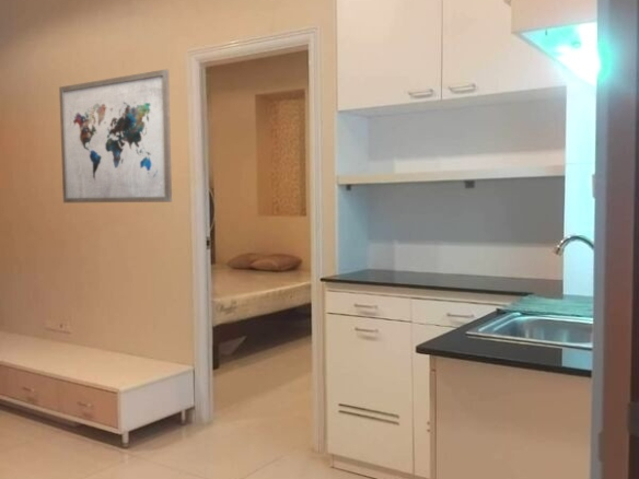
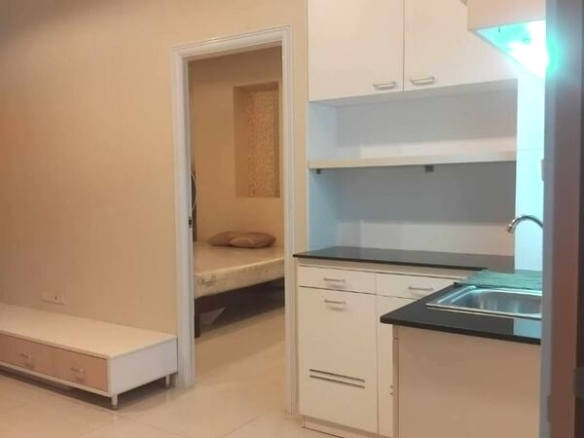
- wall art (112, 141)
